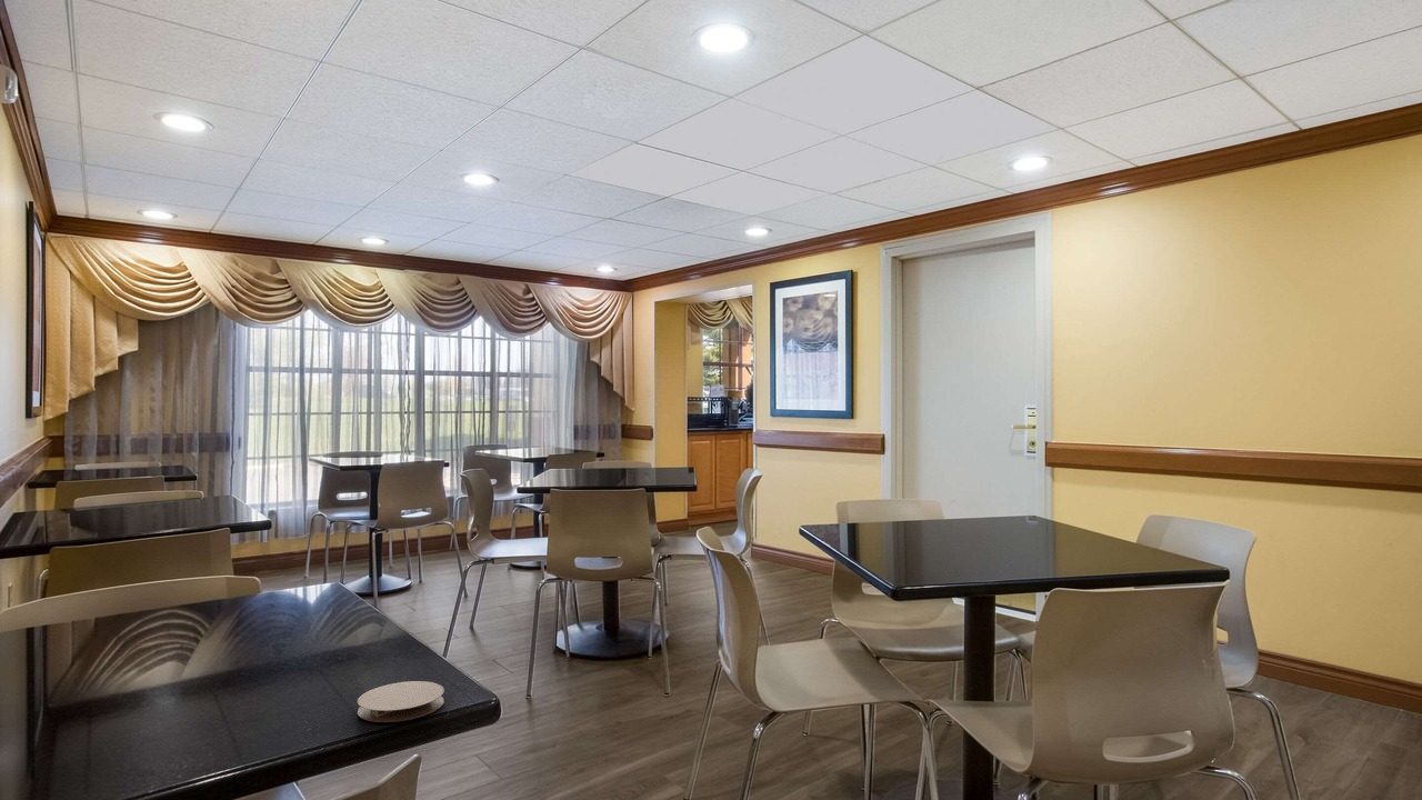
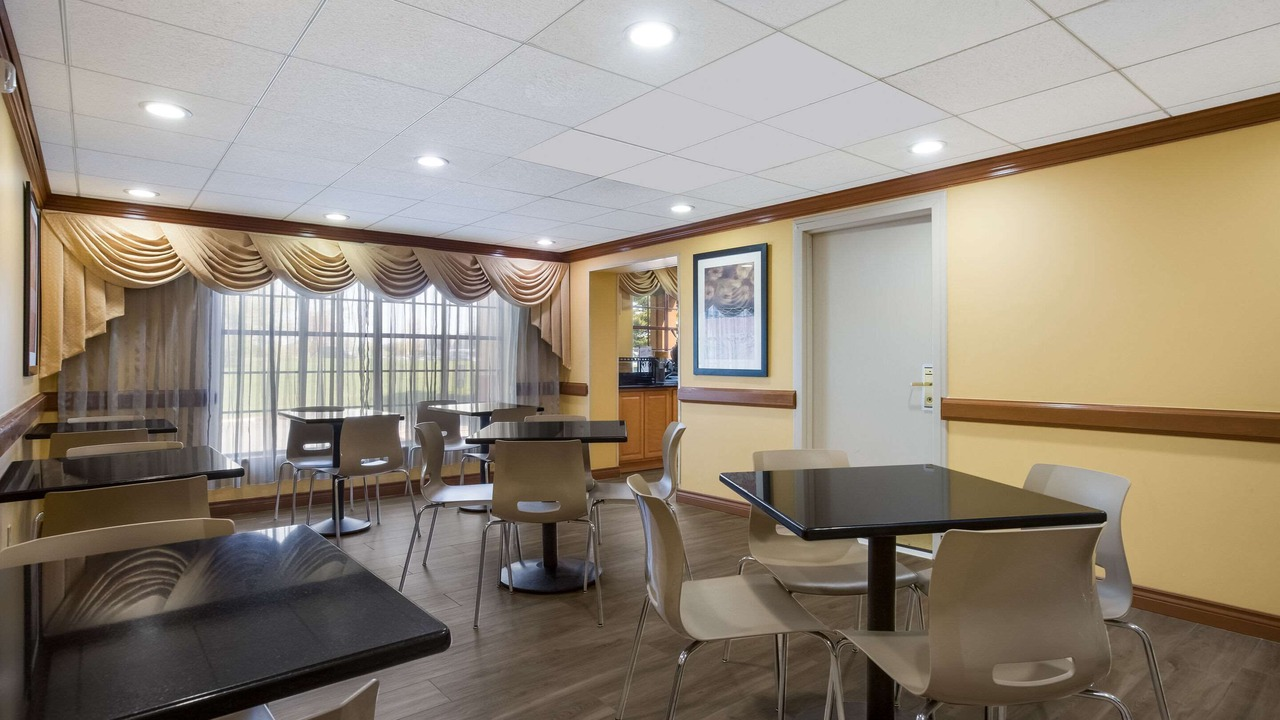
- coaster (401, 700)
